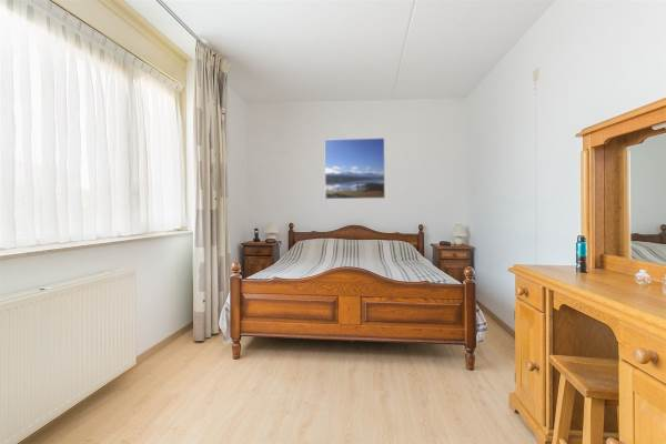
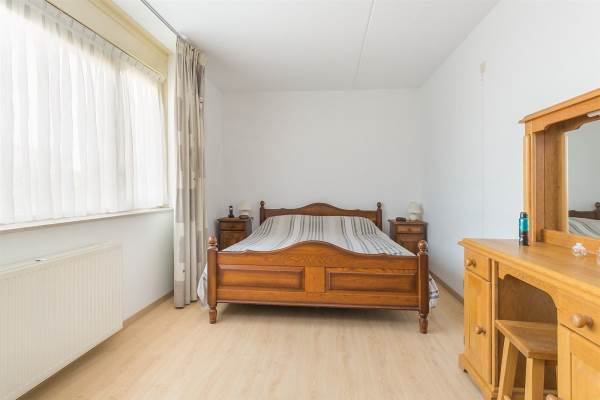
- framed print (354, 169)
